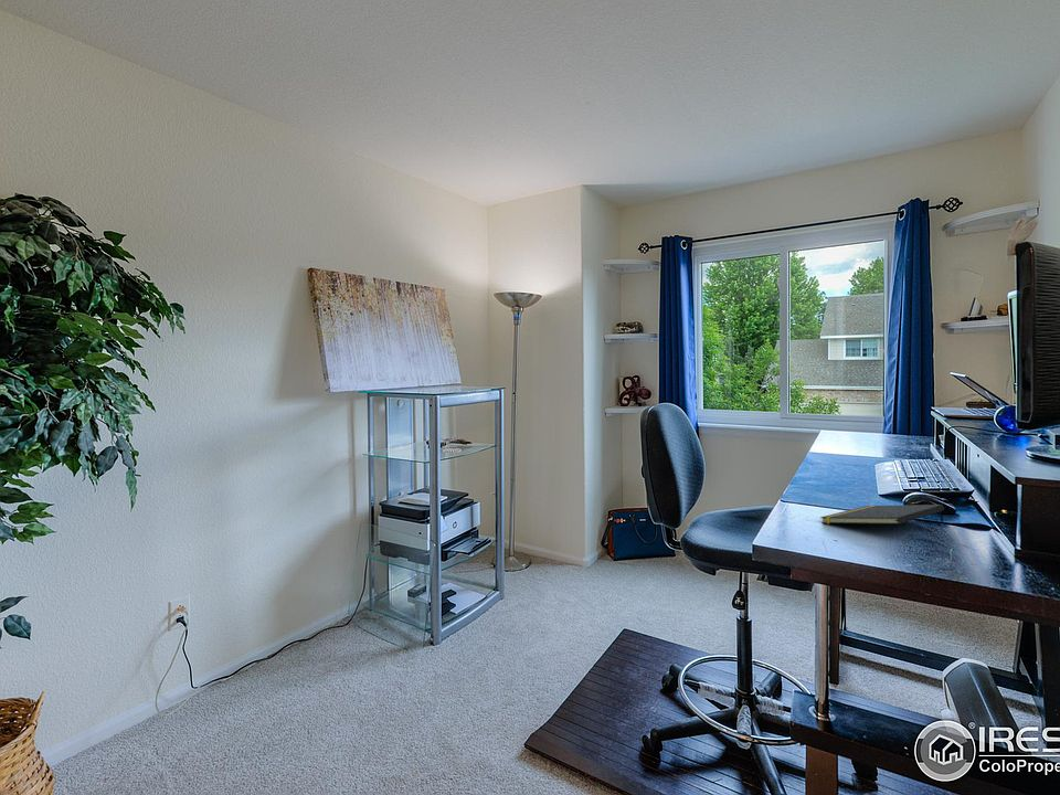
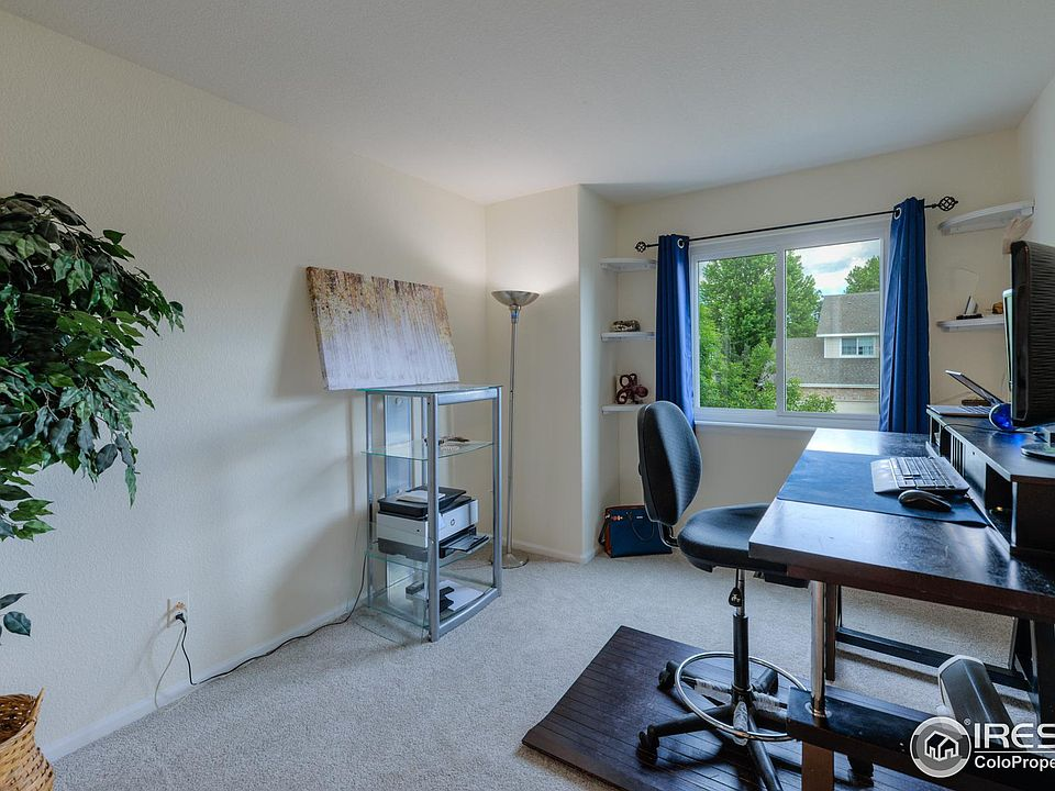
- notepad (881, 513)
